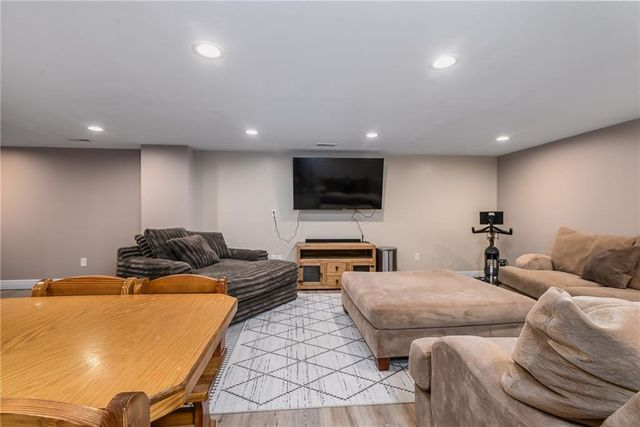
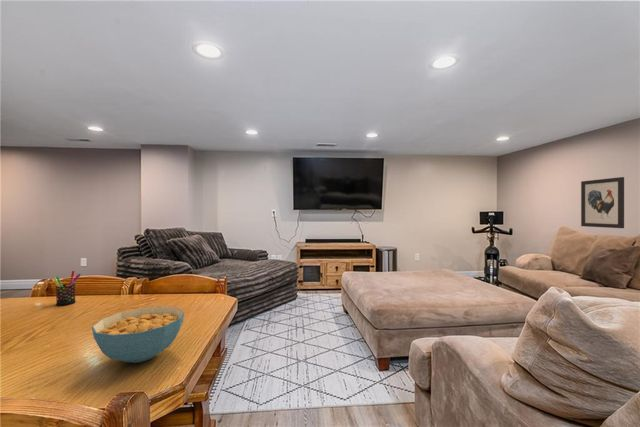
+ wall art (601, 203)
+ cereal bowl (141, 337)
+ pen holder (65, 287)
